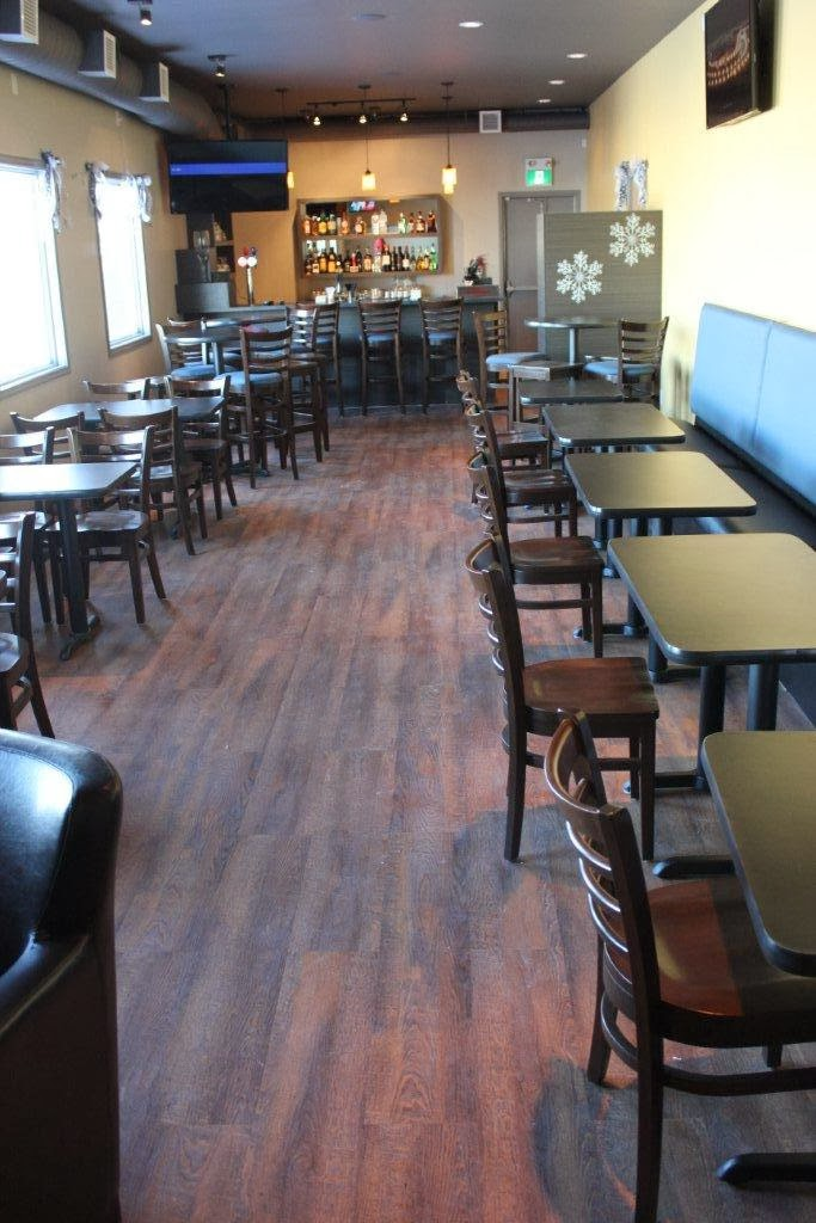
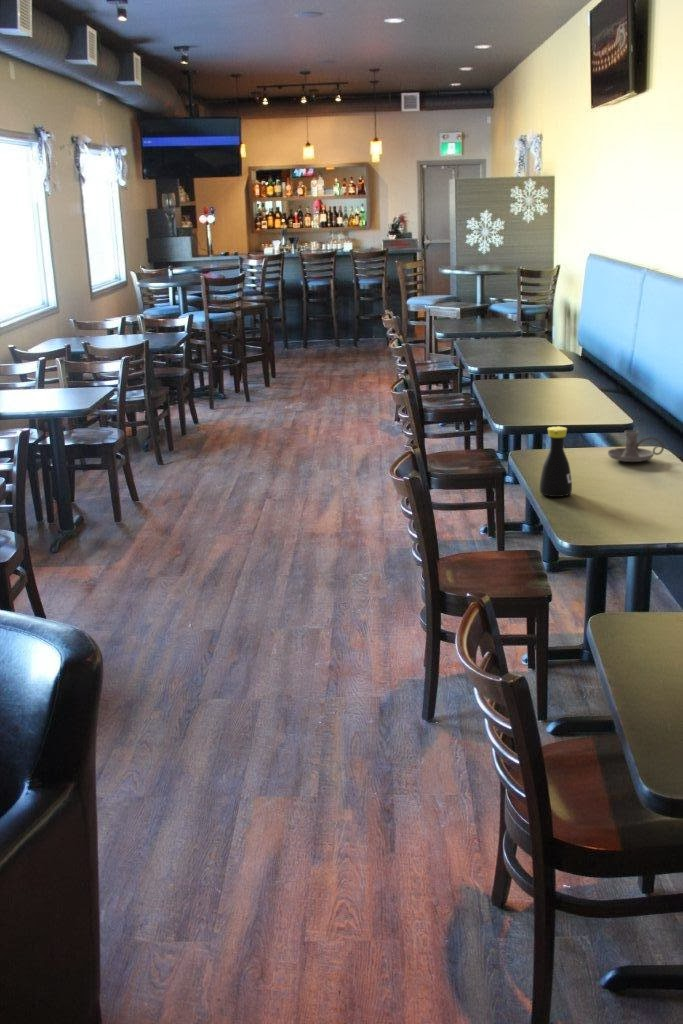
+ bottle (556, 461)
+ candle holder (636, 445)
